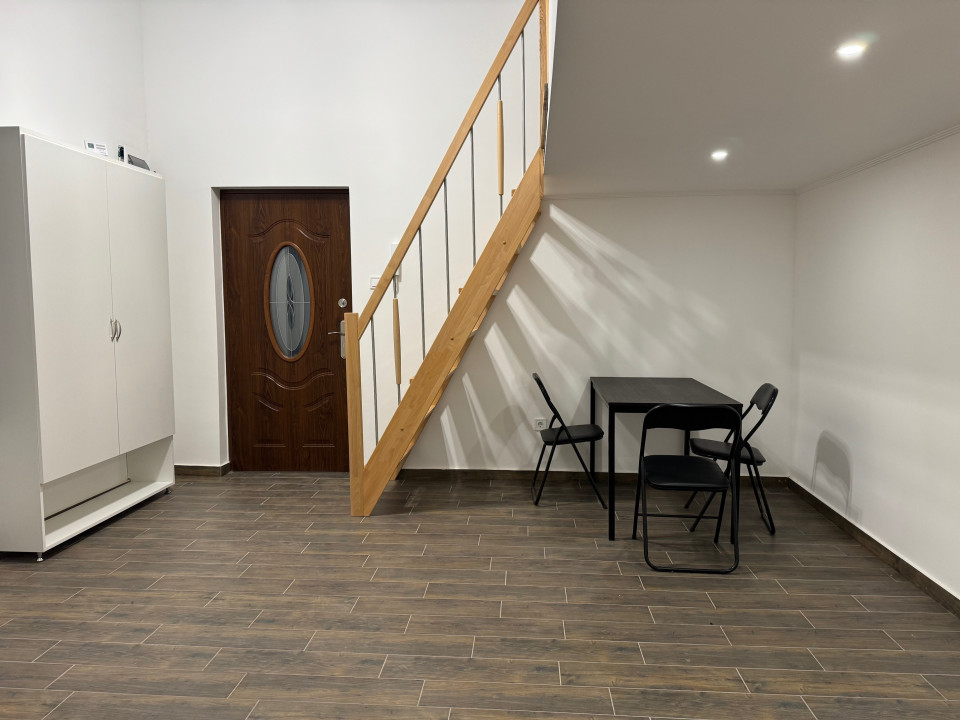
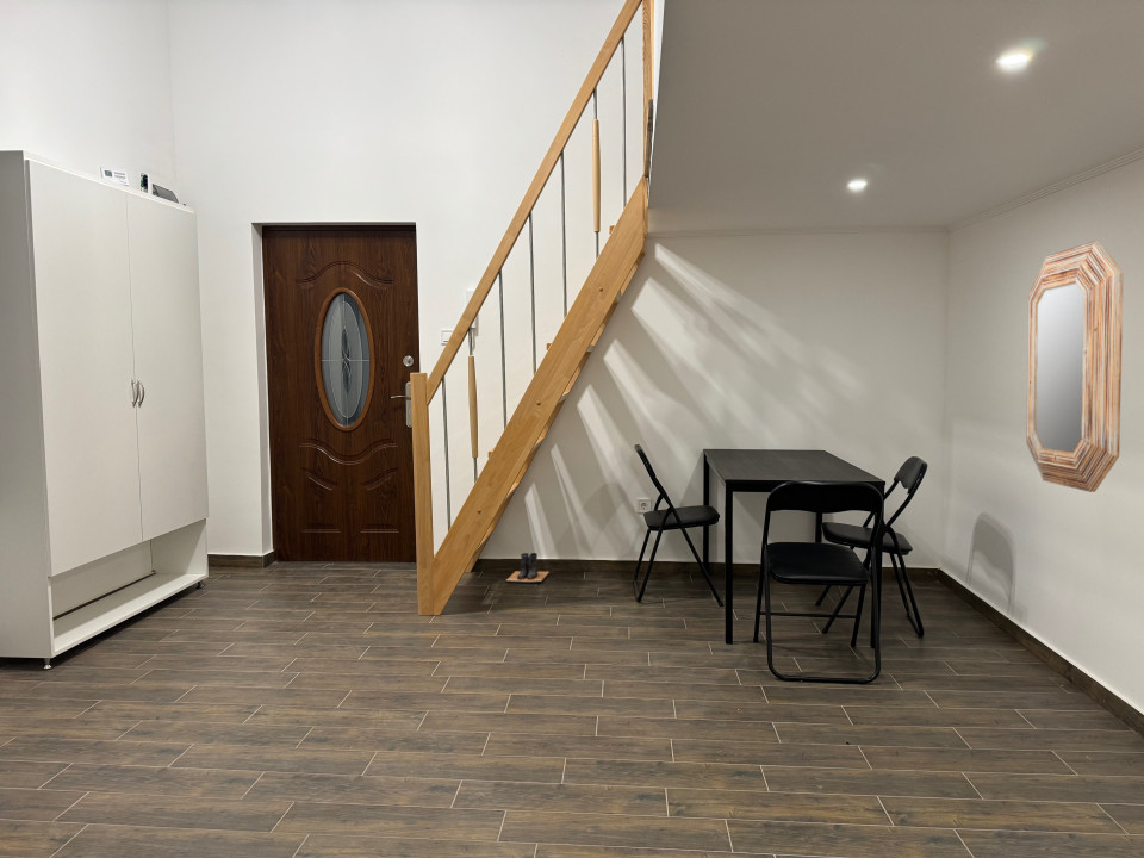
+ boots (527, 566)
+ home mirror (1064, 368)
